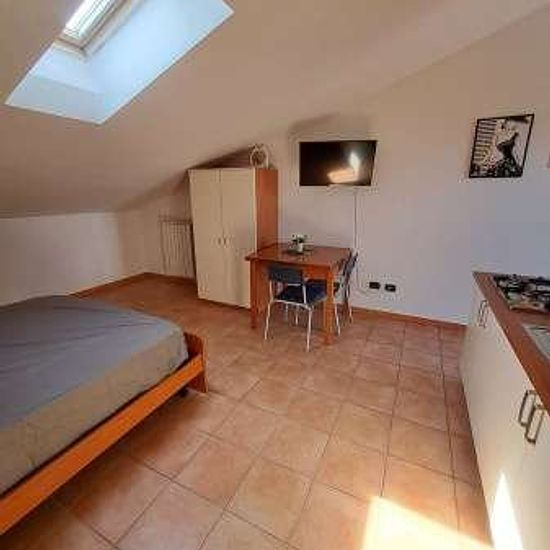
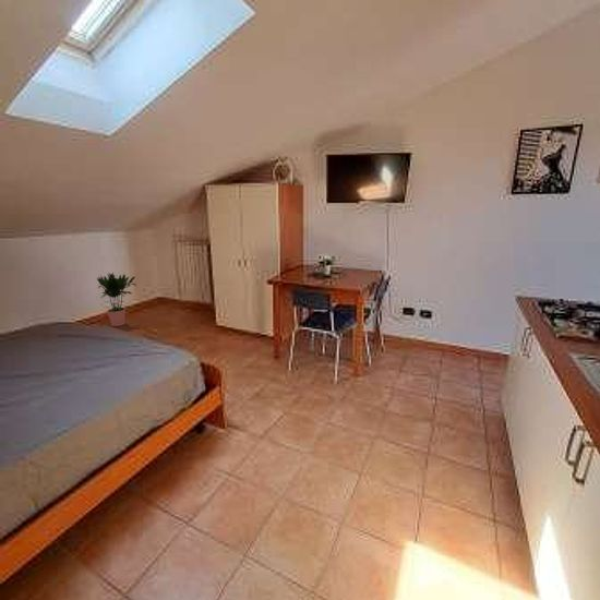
+ potted plant (113, 297)
